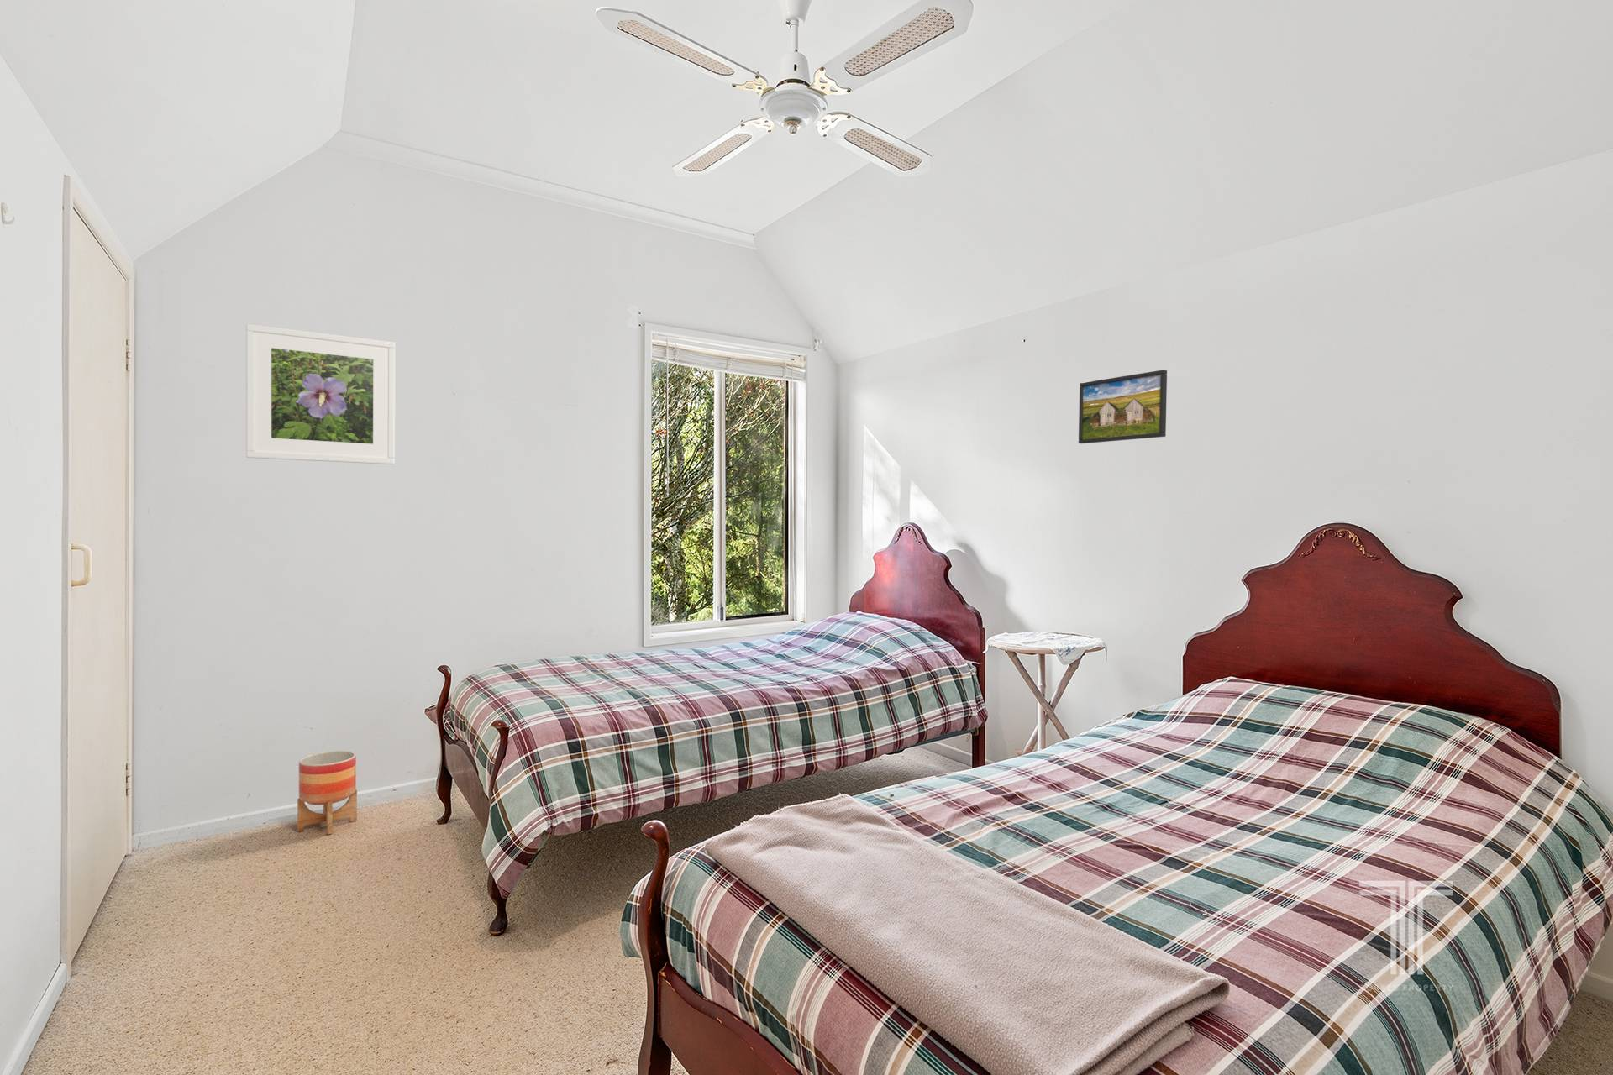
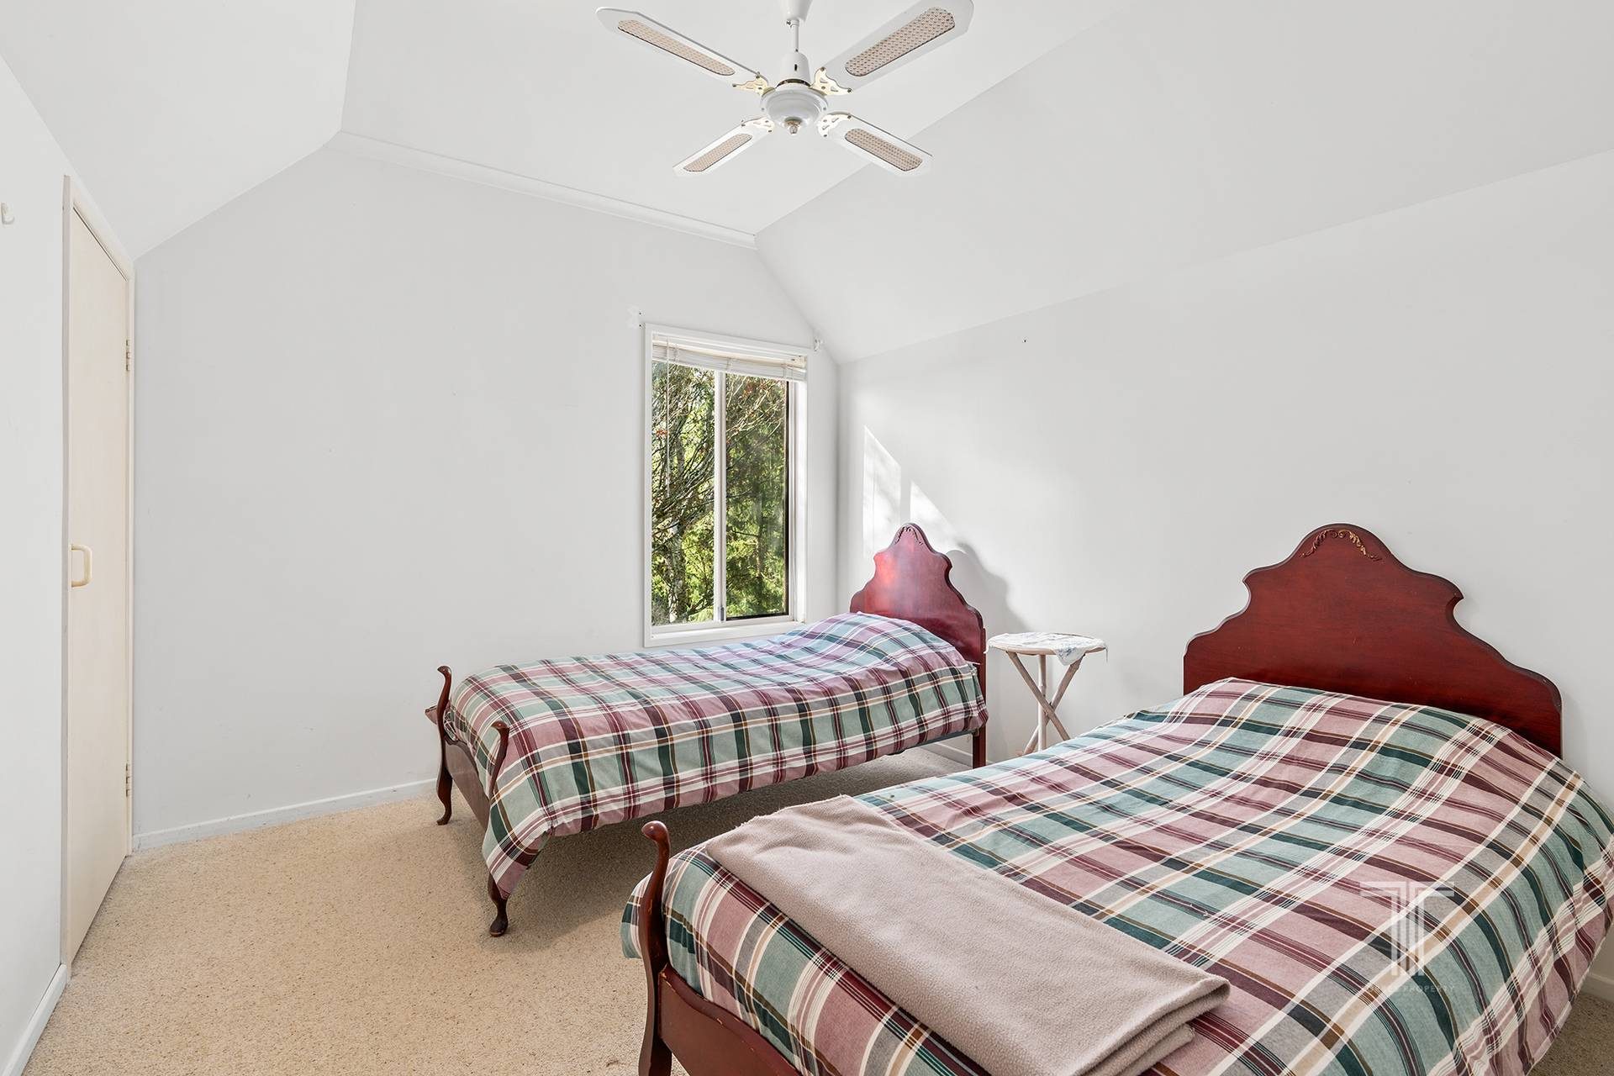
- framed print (324, 397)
- planter (328, 791)
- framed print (1121, 408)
